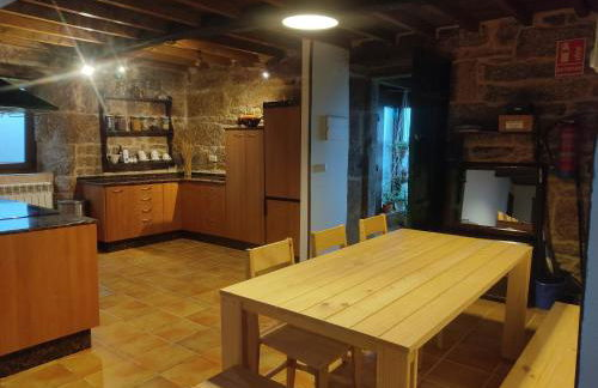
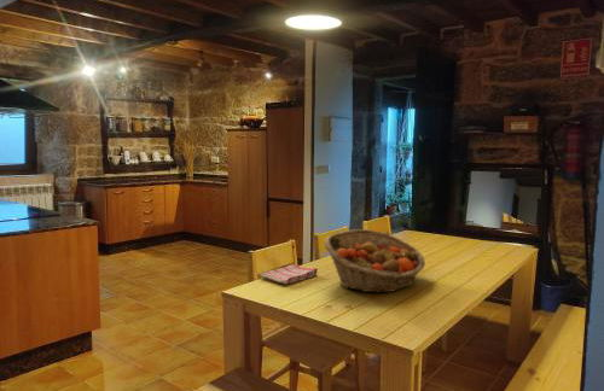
+ fruit basket (373, 258)
+ dish towel (289, 273)
